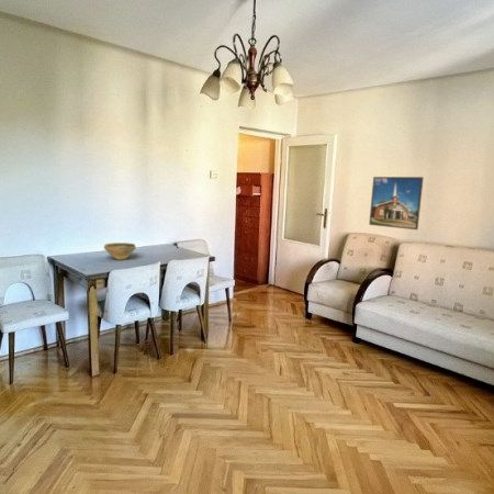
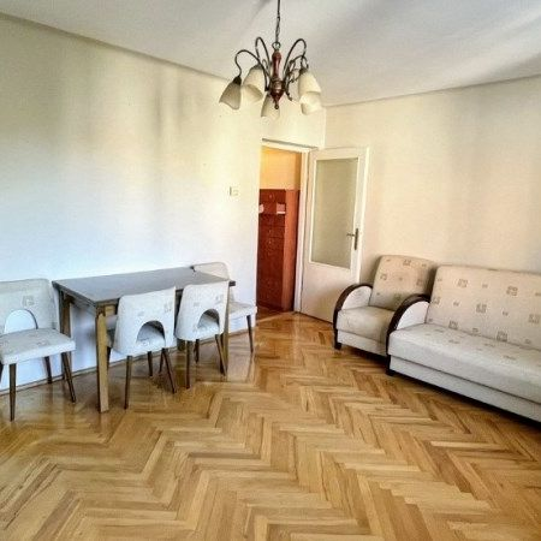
- bowl (120, 251)
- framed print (394, 202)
